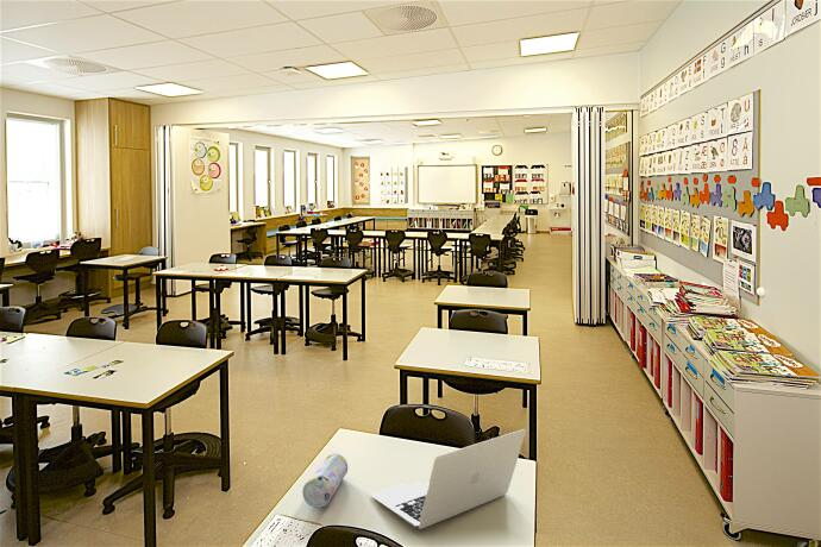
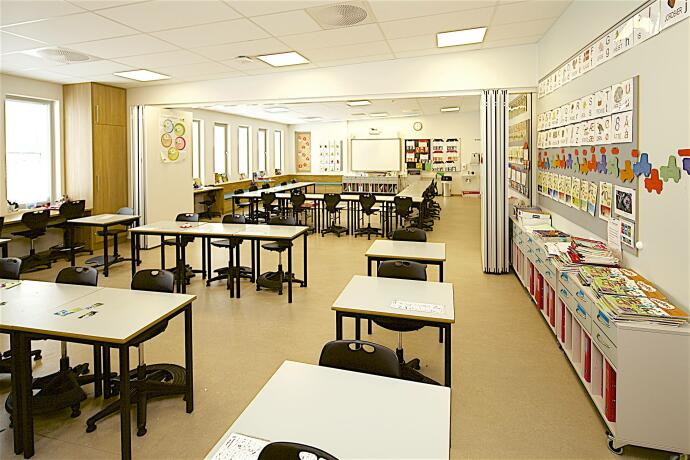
- pencil case (326, 478)
- laptop (446, 463)
